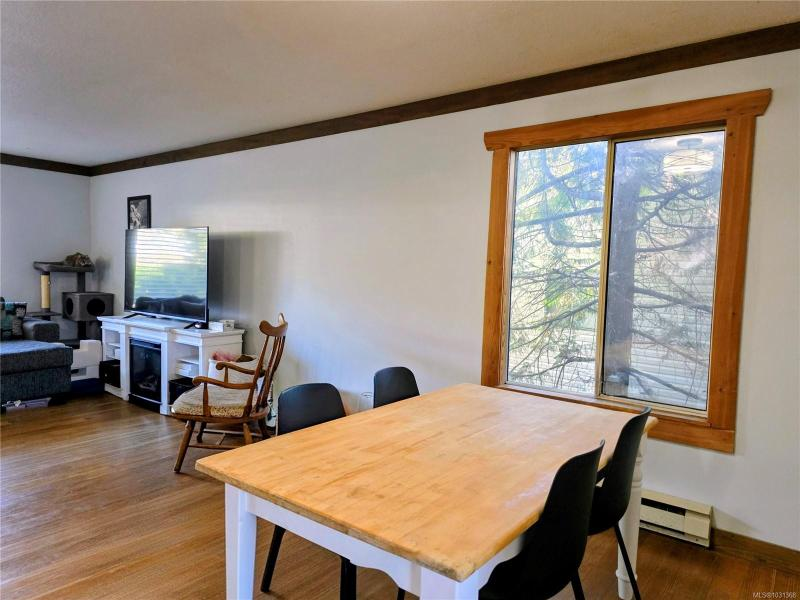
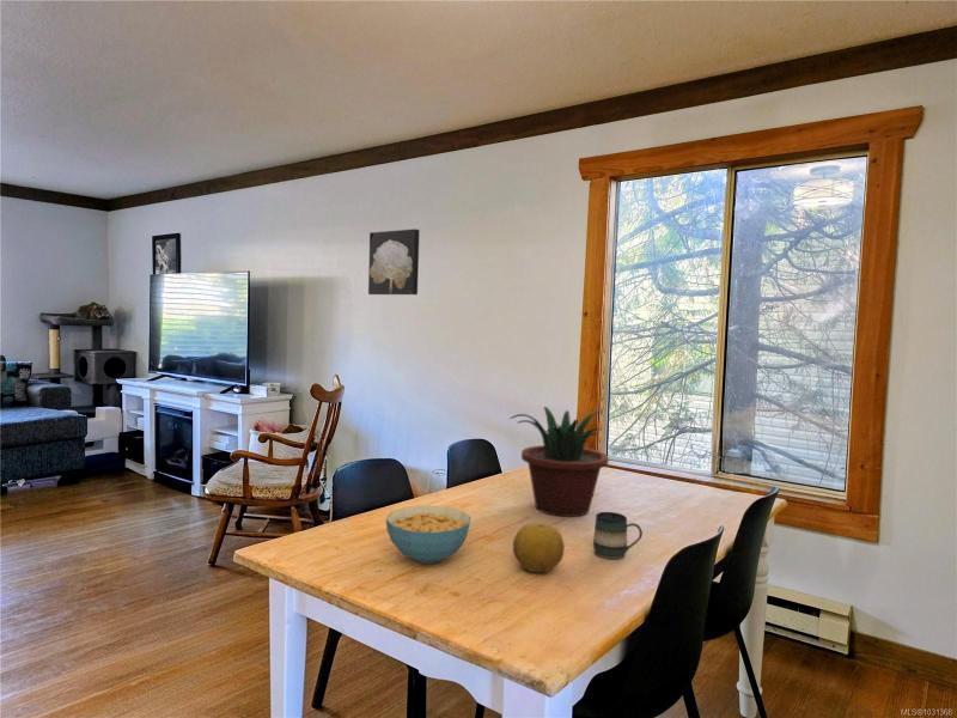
+ potted plant (555, 458)
+ wall art (392, 262)
+ cereal bowl (428, 538)
+ fruit (538, 547)
+ mug (617, 536)
